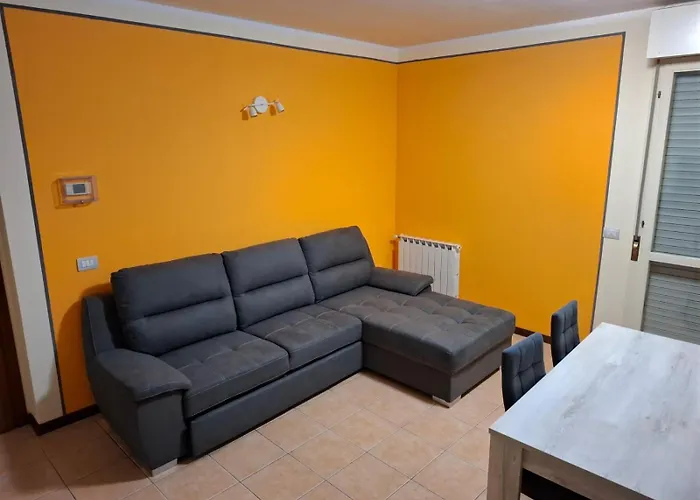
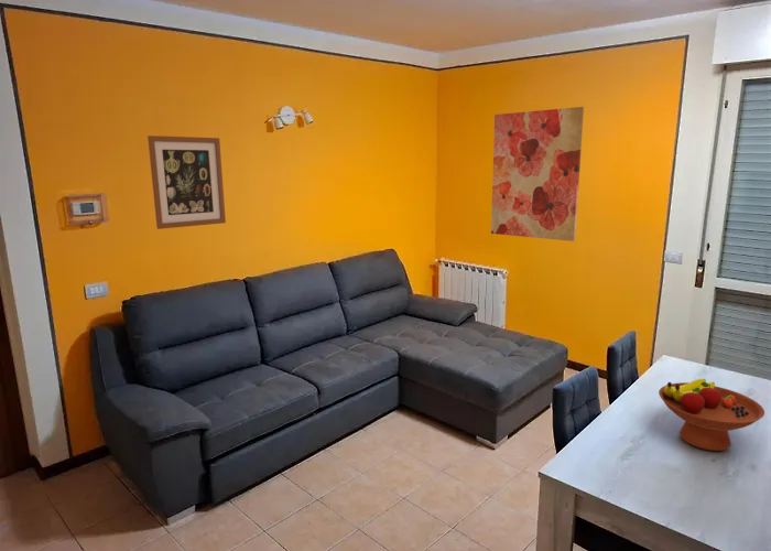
+ wall art (188, 182)
+ fruit bowl (707, 412)
+ wall art (533, 175)
